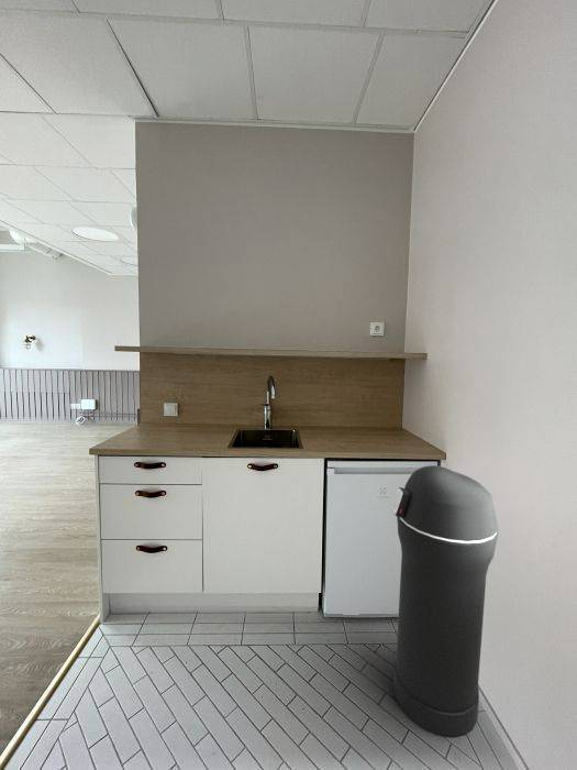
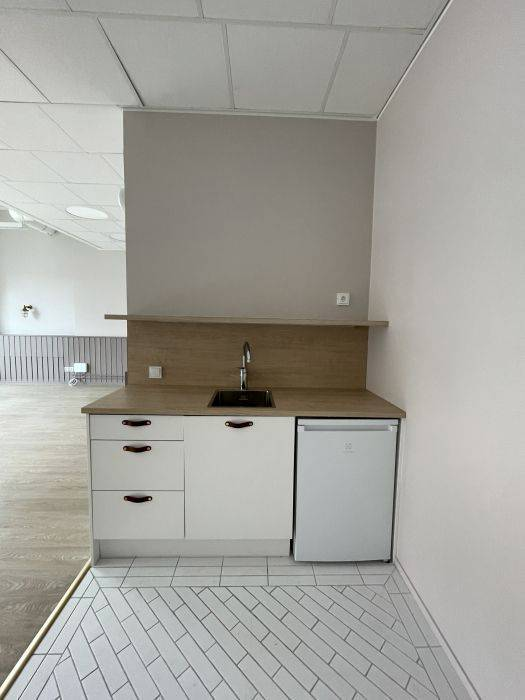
- trash can (437, 584)
